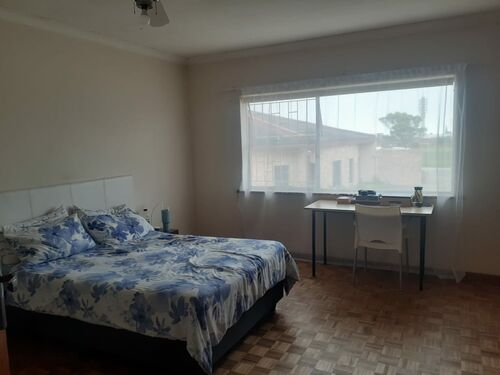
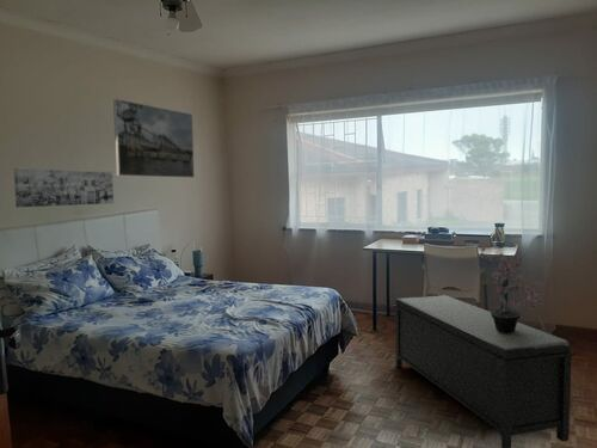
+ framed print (158, 142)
+ potted plant (512, 290)
+ bench (467, 357)
+ wall art (68, 188)
